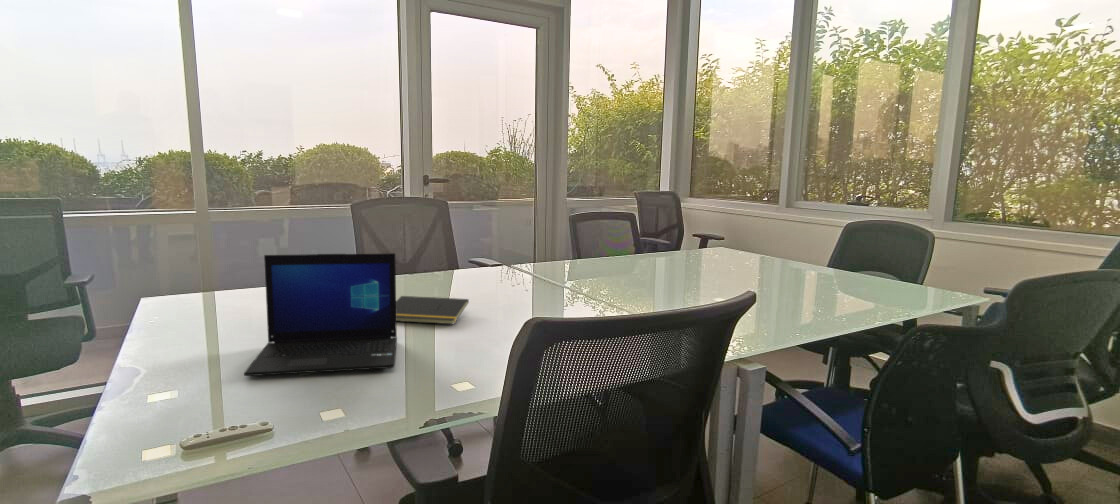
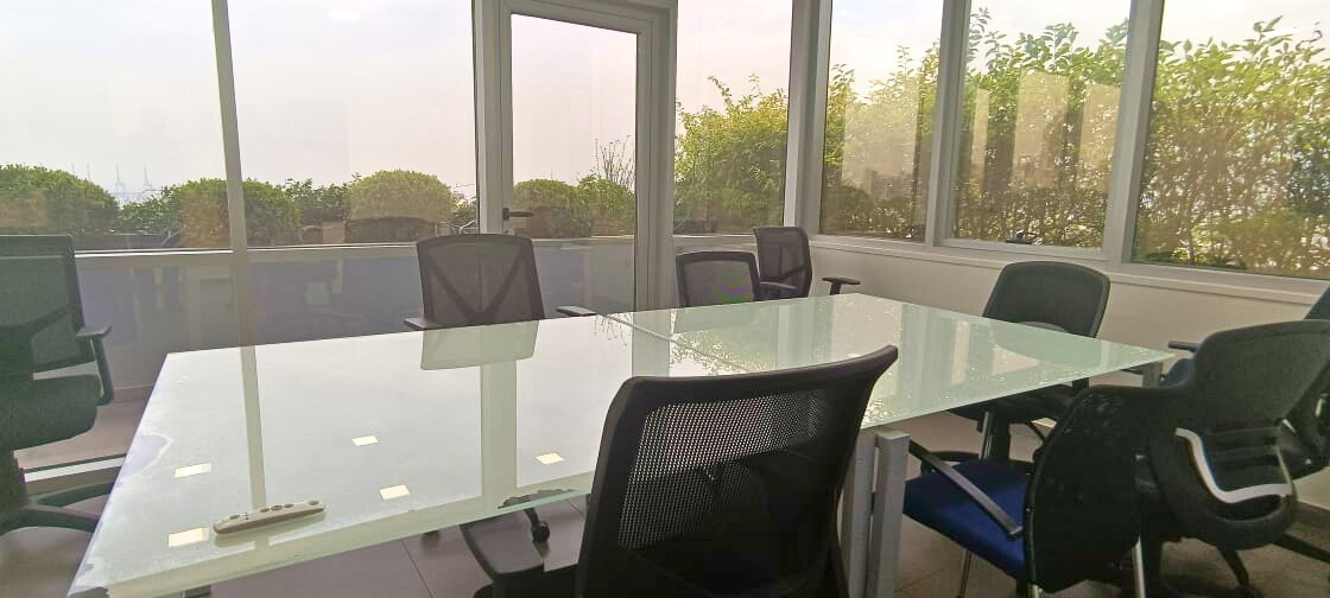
- laptop (326, 309)
- notepad (426, 309)
